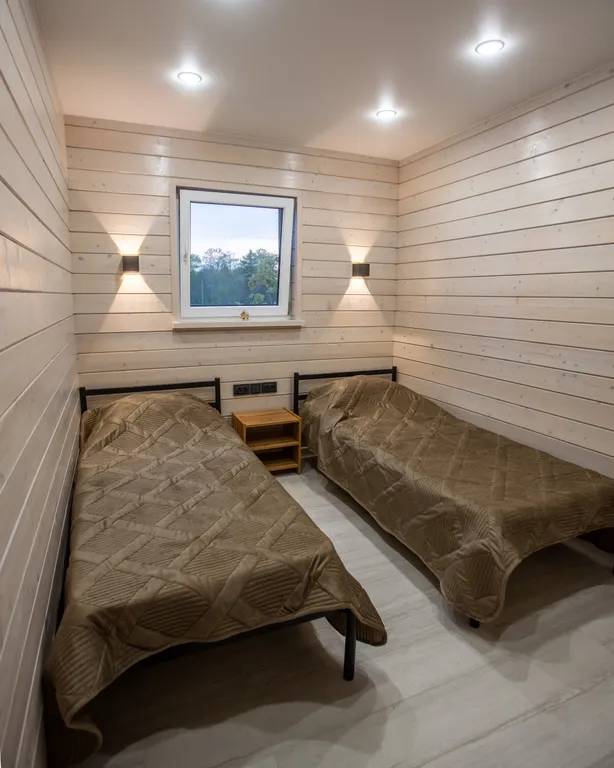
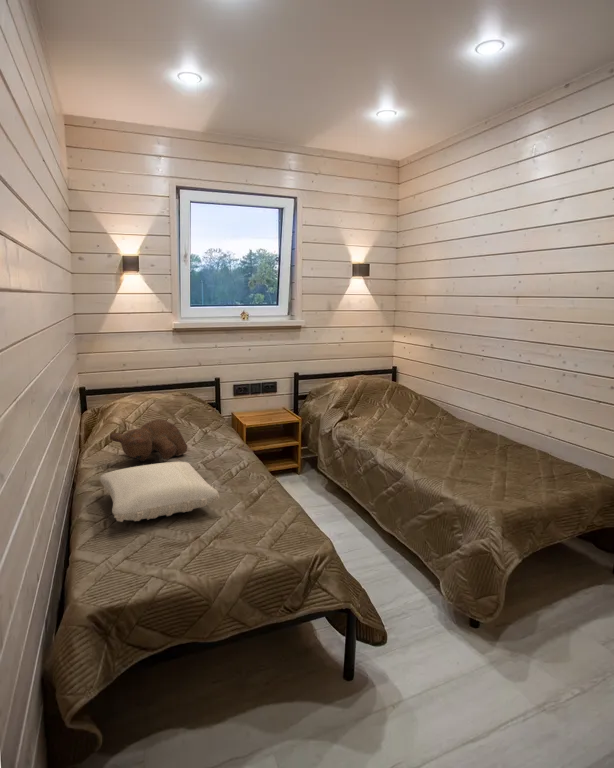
+ teddy bear (149, 440)
+ pillow (157, 488)
